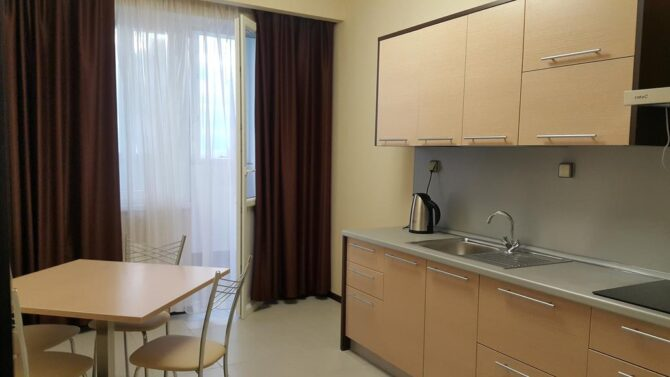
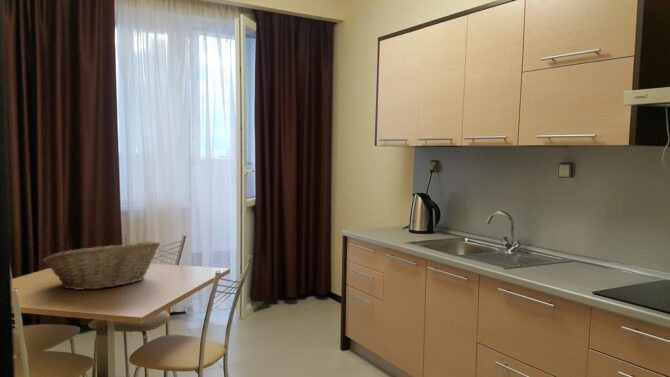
+ fruit basket (105, 260)
